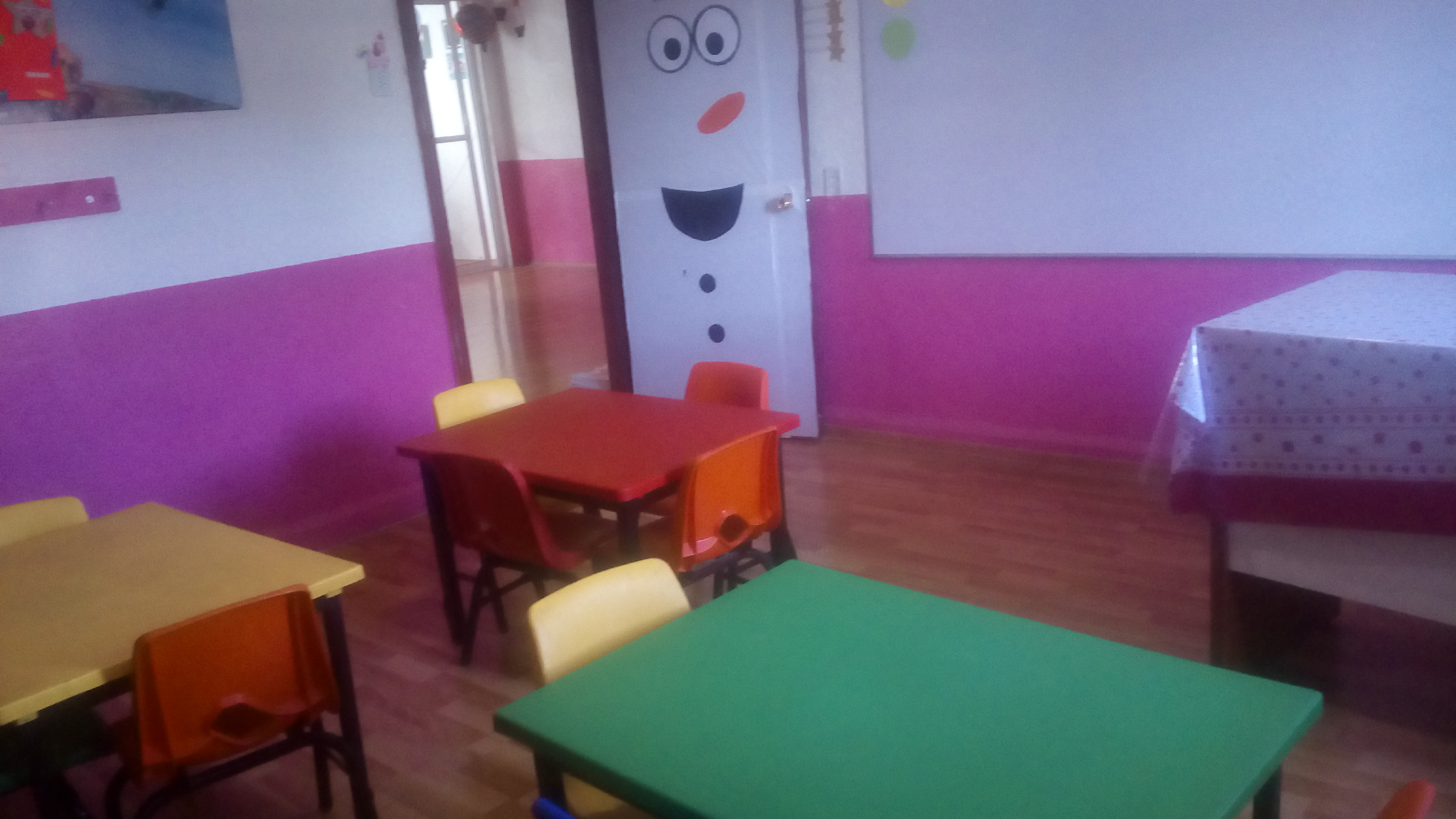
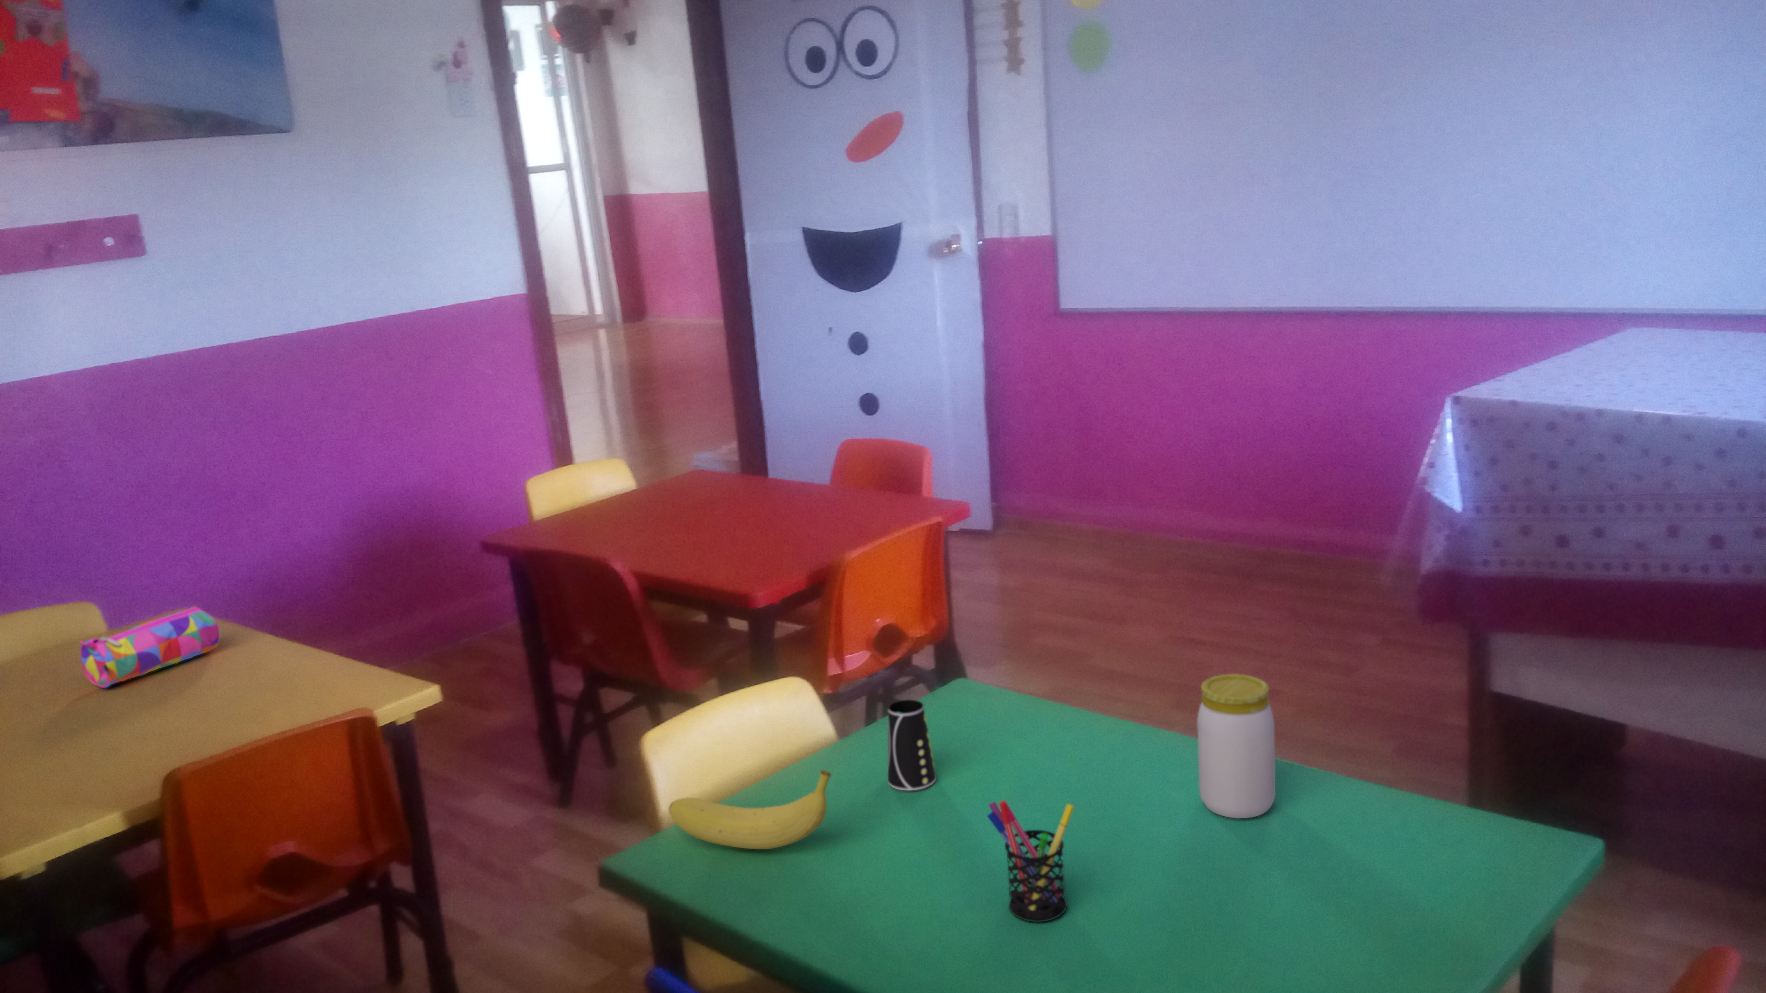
+ cup (908, 743)
+ fruit (751, 809)
+ jar (1236, 746)
+ pencil case (150, 645)
+ pen holder (1033, 856)
